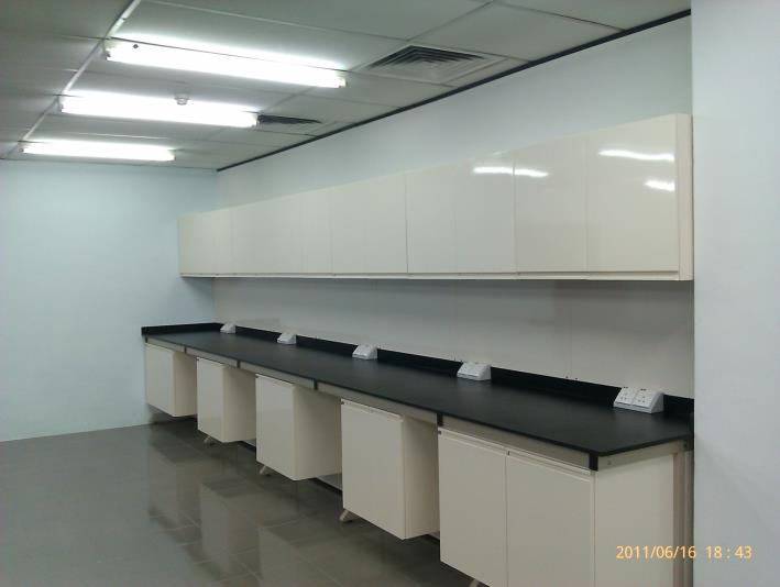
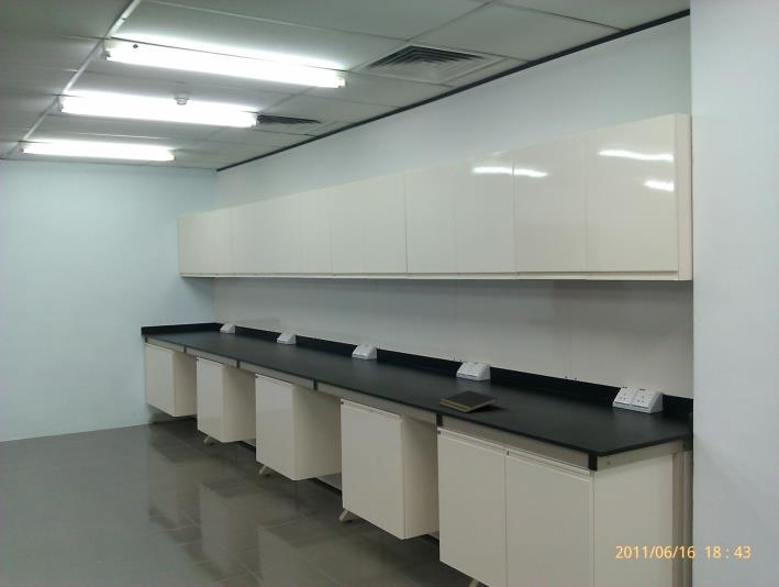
+ notepad (467, 400)
